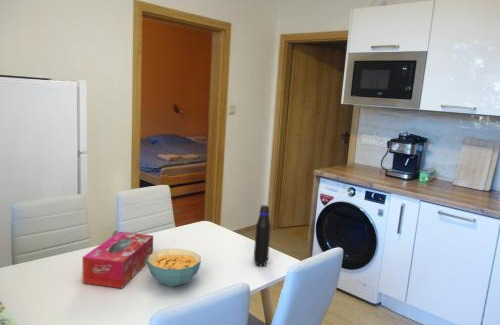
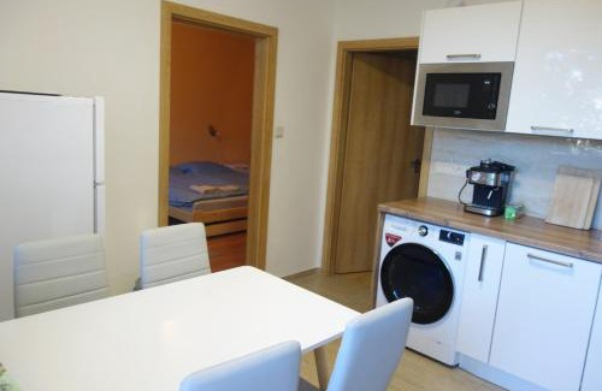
- cereal bowl (174, 270)
- water bottle (262, 235)
- tissue box (120, 257)
